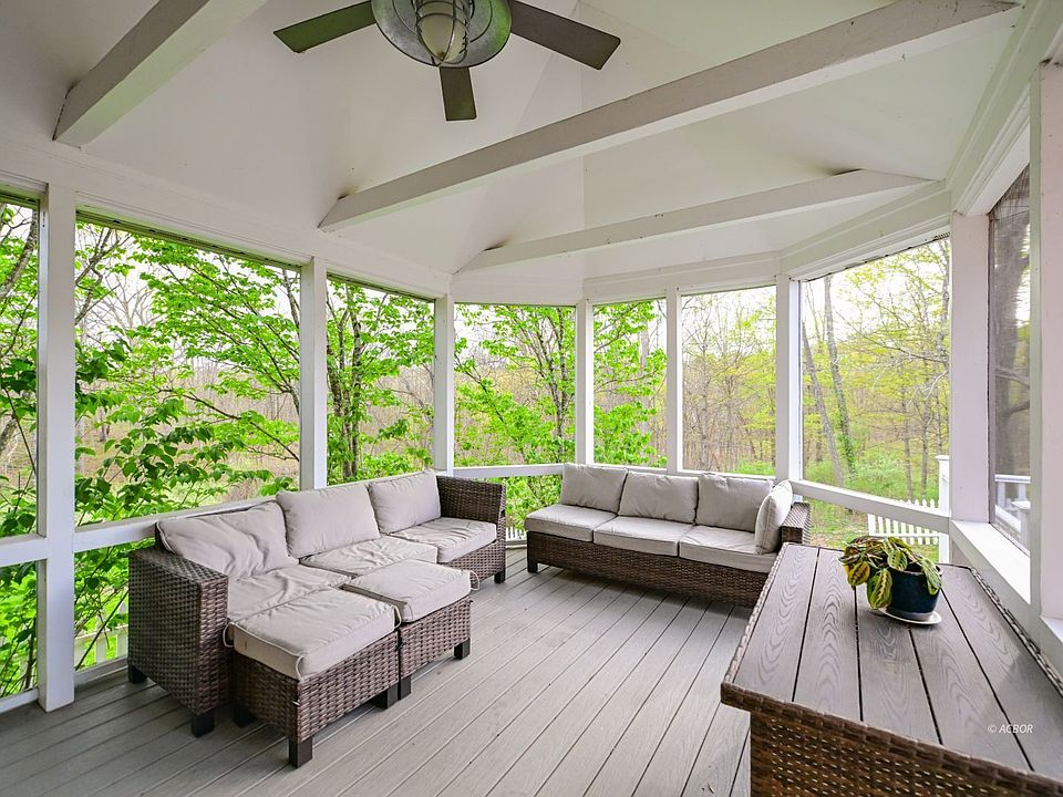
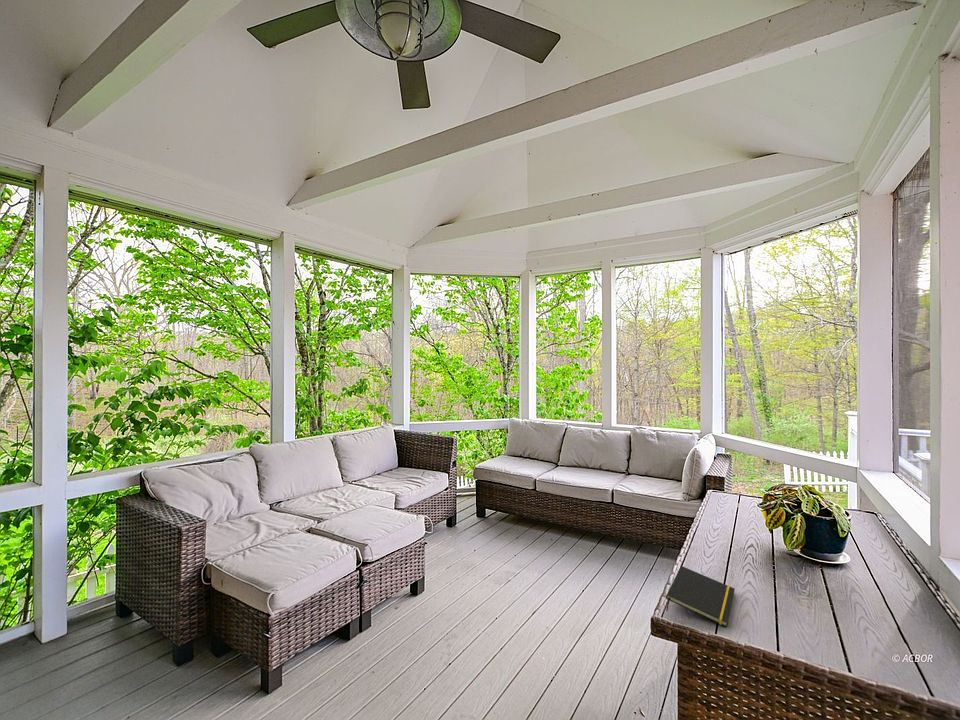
+ notepad (701, 593)
